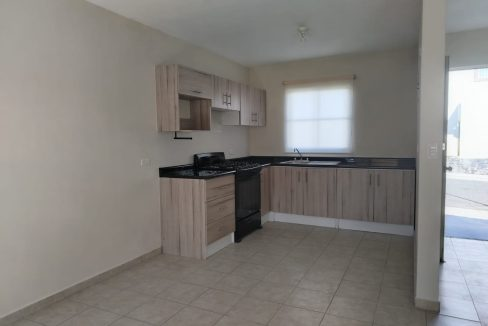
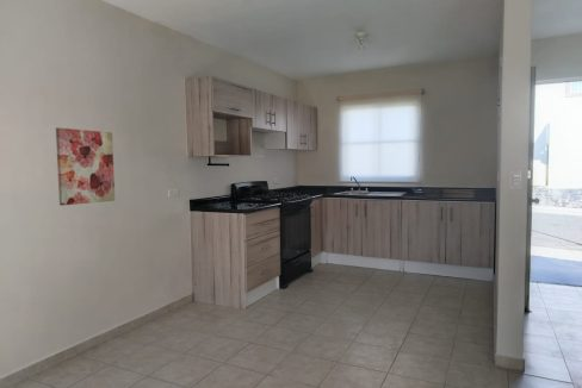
+ wall art (87, 167)
